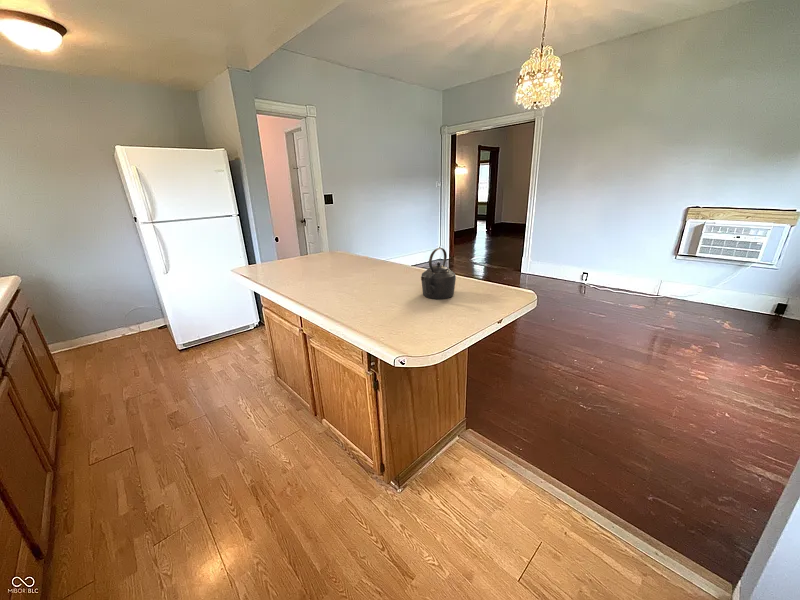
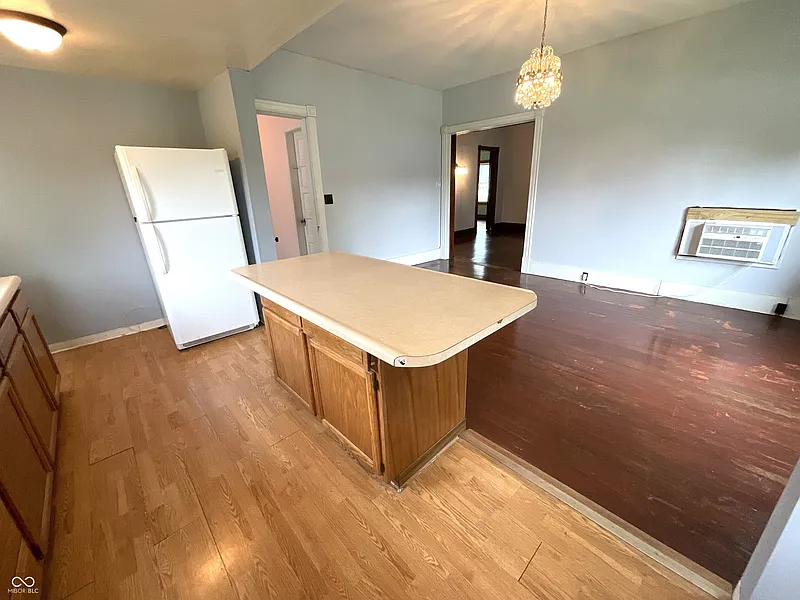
- kettle (434, 273)
